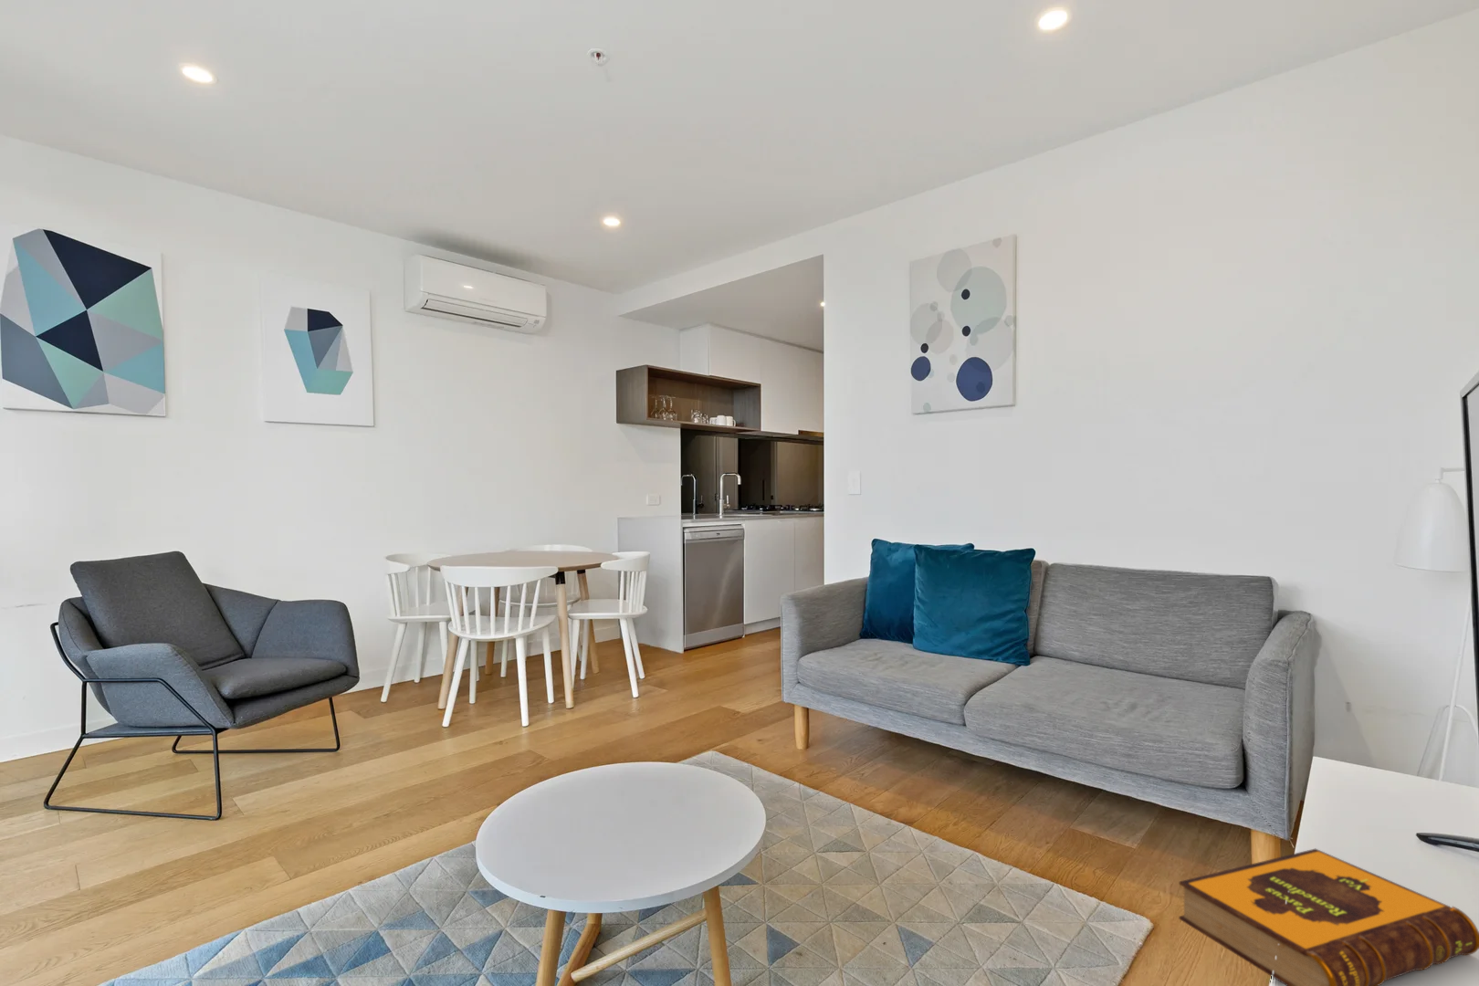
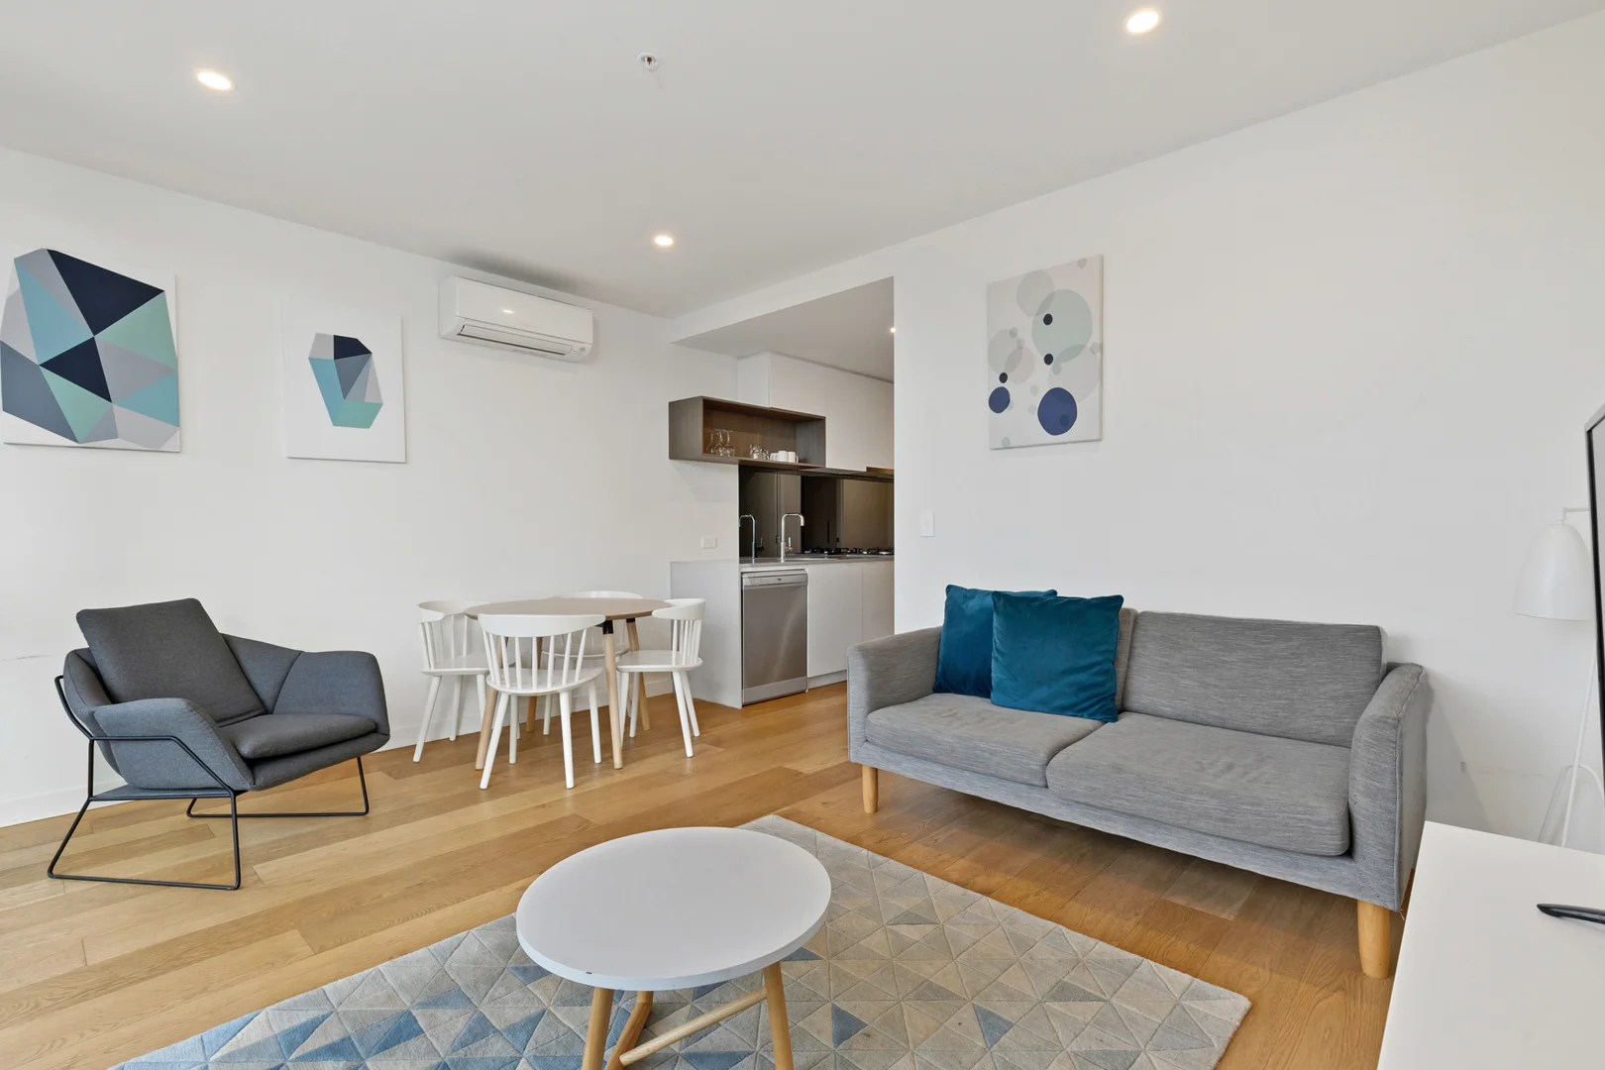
- hardback book (1323, 919)
